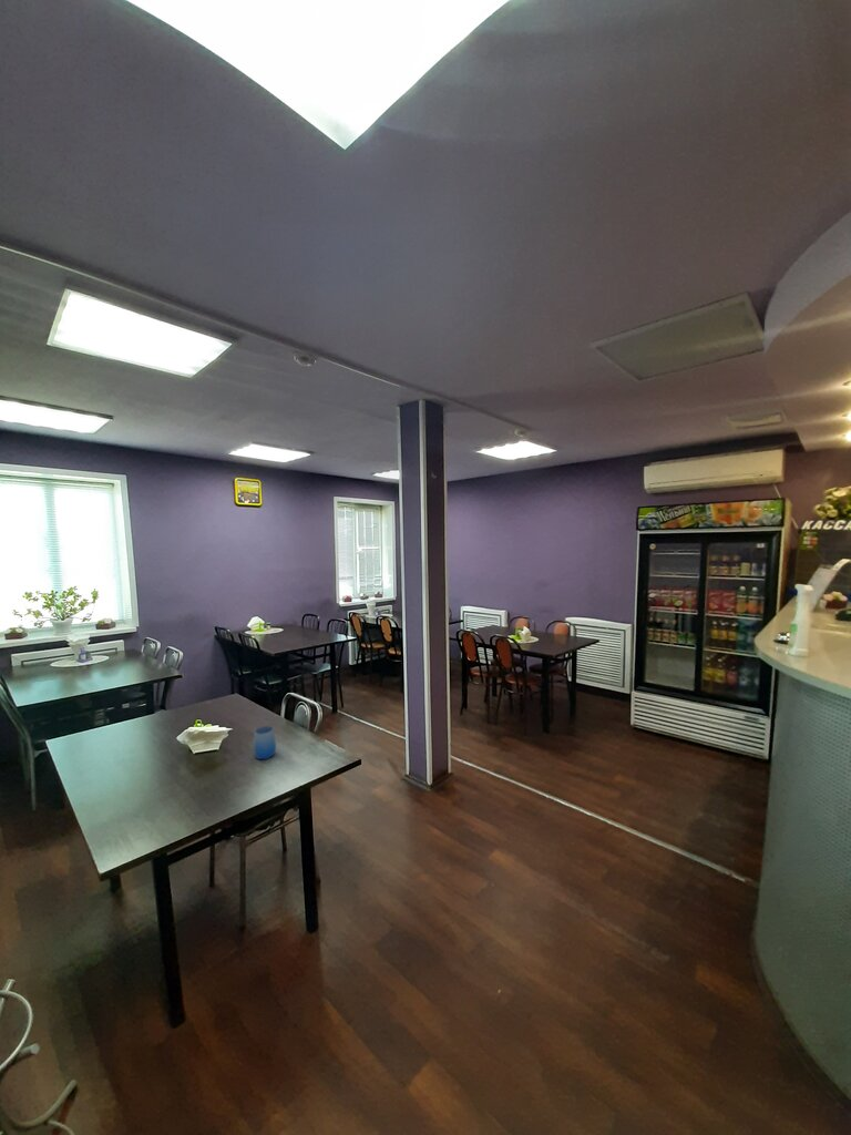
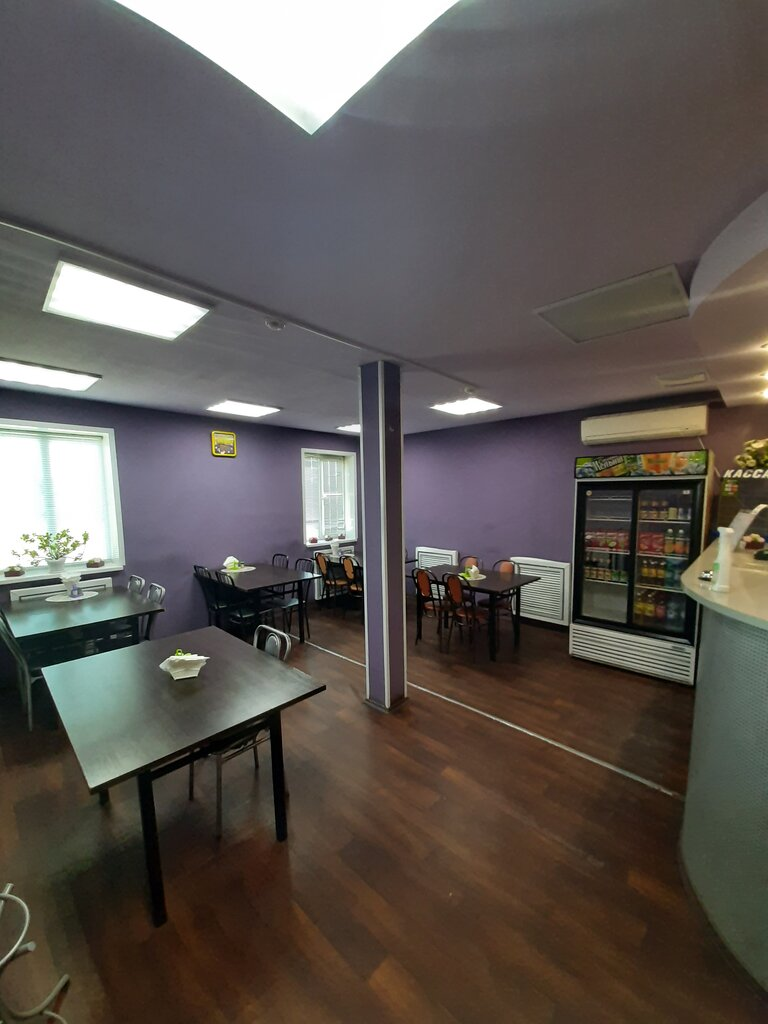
- cup (264, 743)
